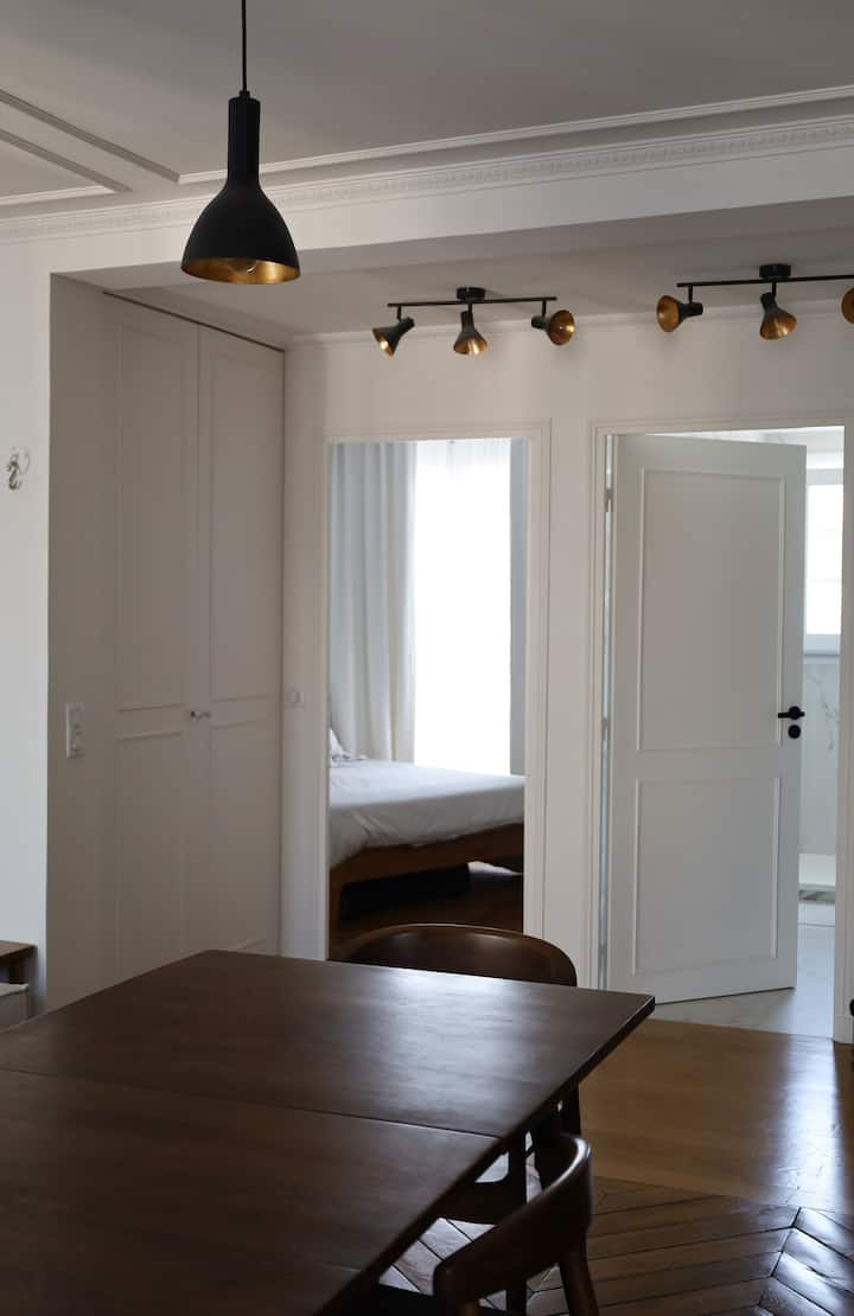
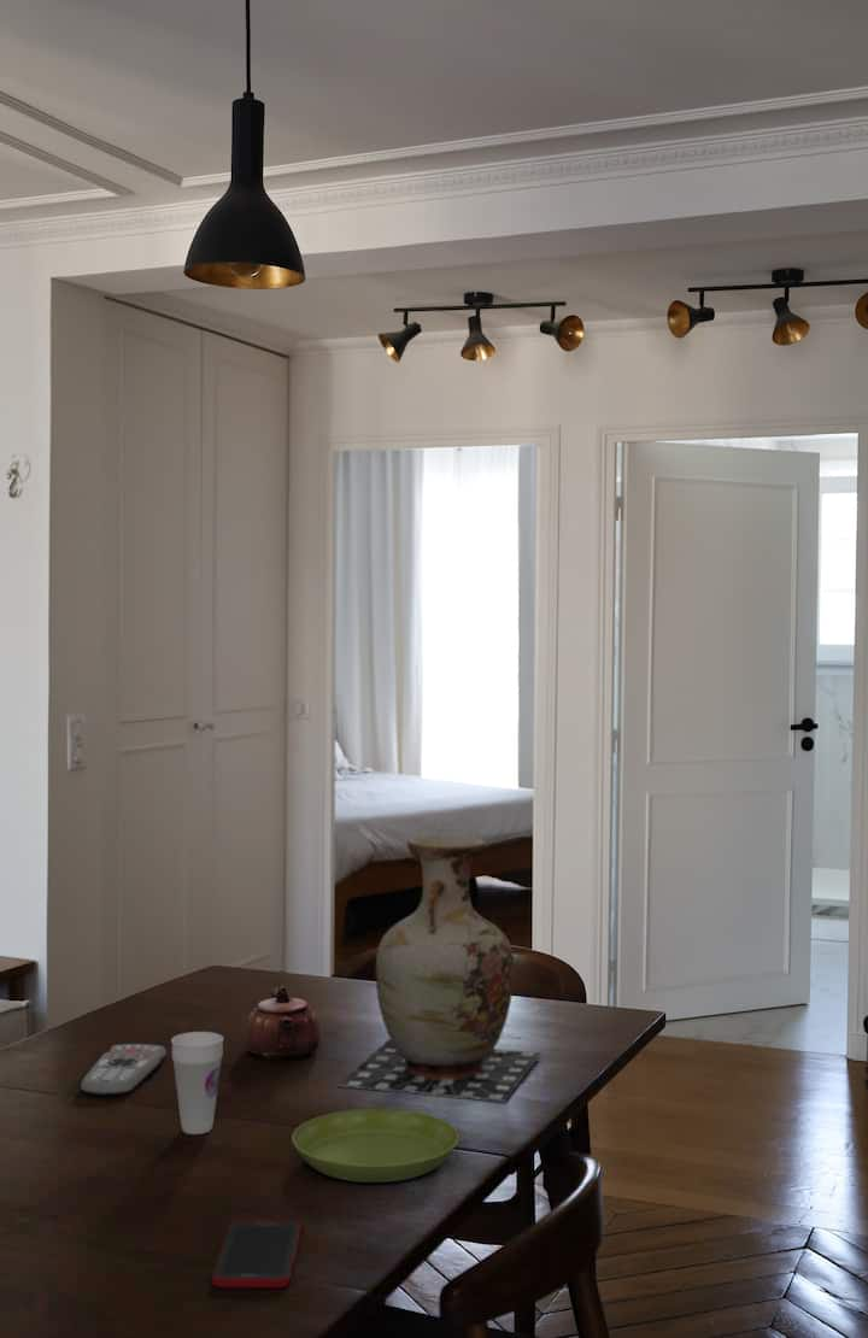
+ remote control (122, 1069)
+ saucer (375, 1146)
+ cup (197, 1084)
+ teapot (282, 1017)
+ vase (444, 956)
+ cell phone (258, 1252)
